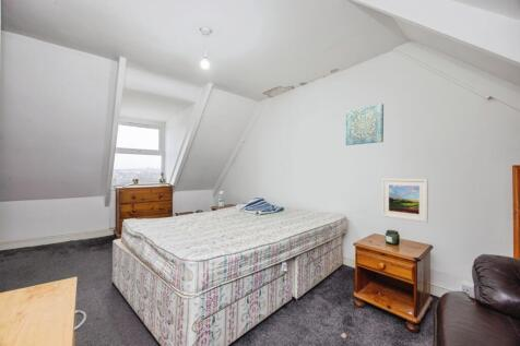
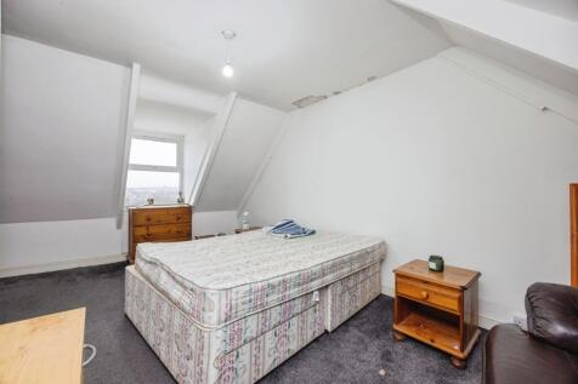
- wall art (363, 126)
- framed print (403, 199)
